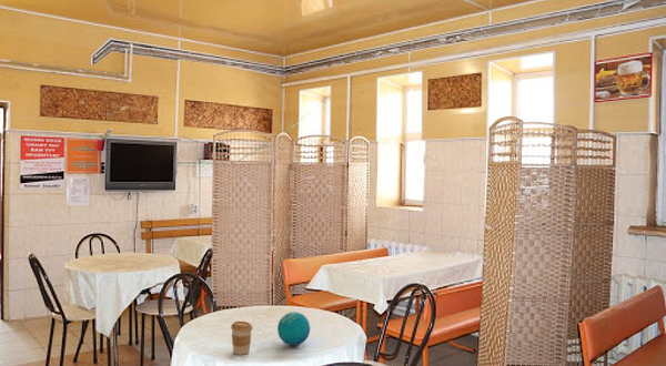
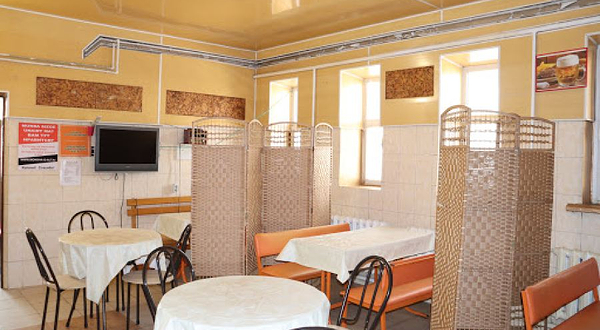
- decorative orb (293, 328)
- coffee cup (241, 337)
